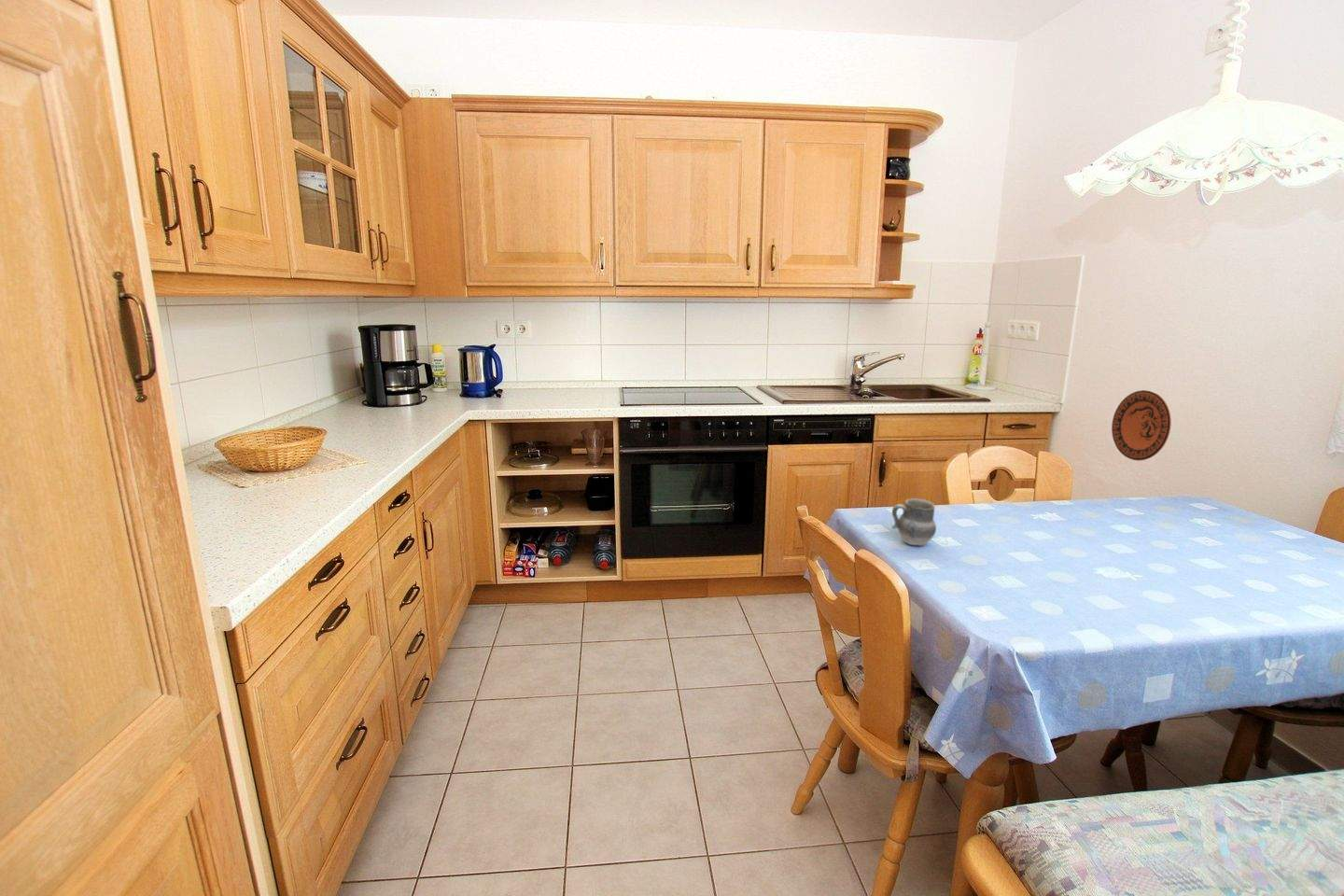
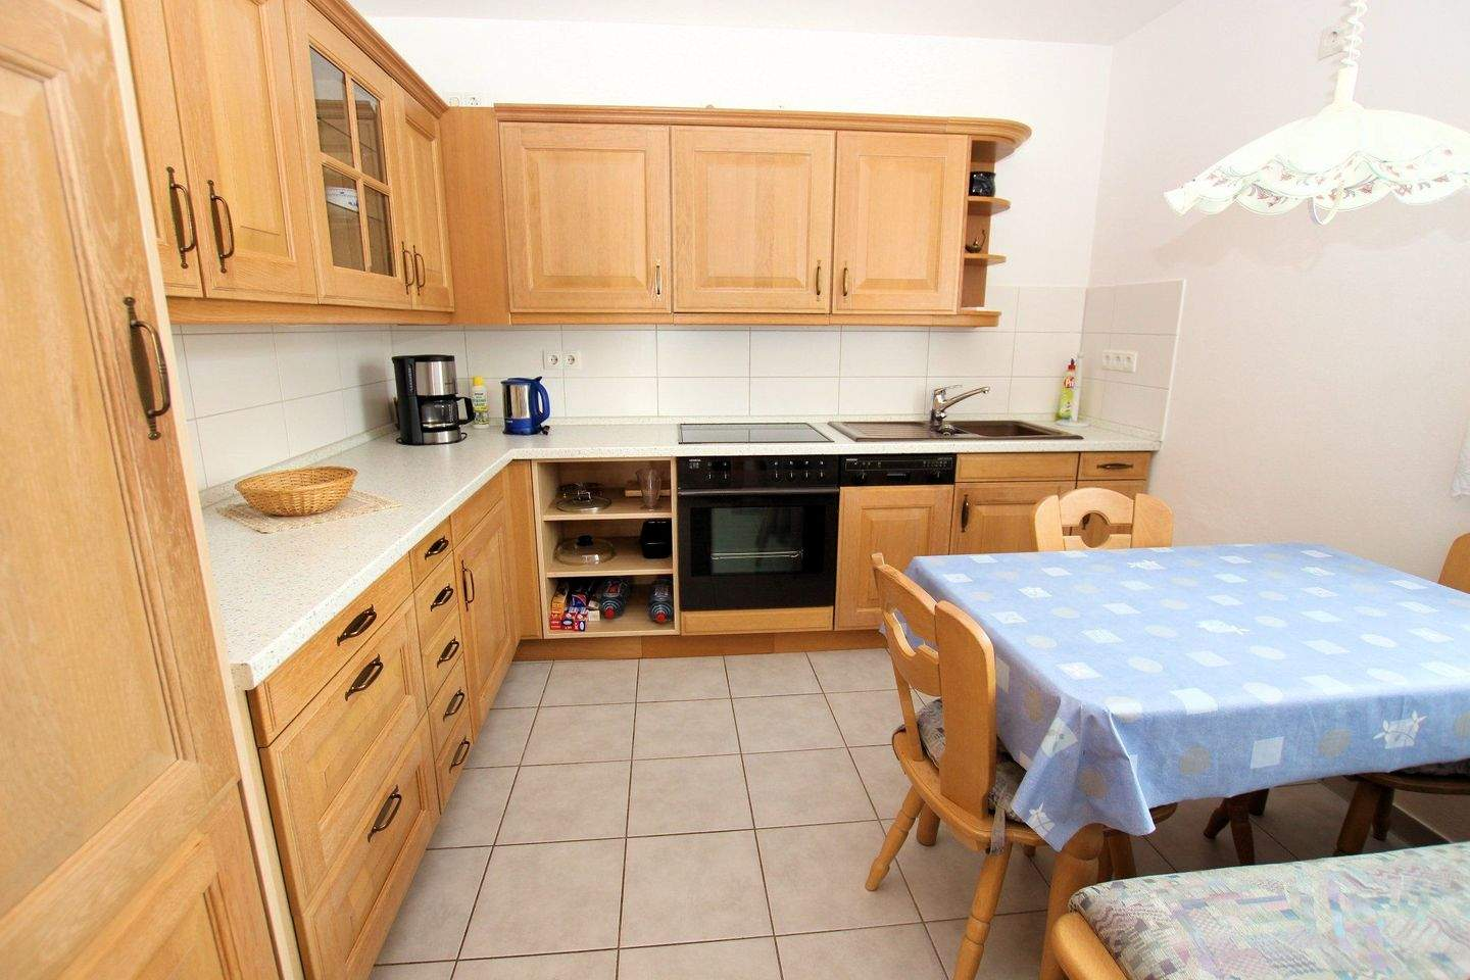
- cup (913, 522)
- decorative plate (1141, 425)
